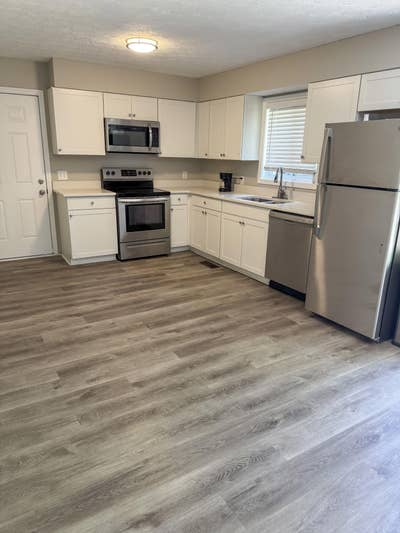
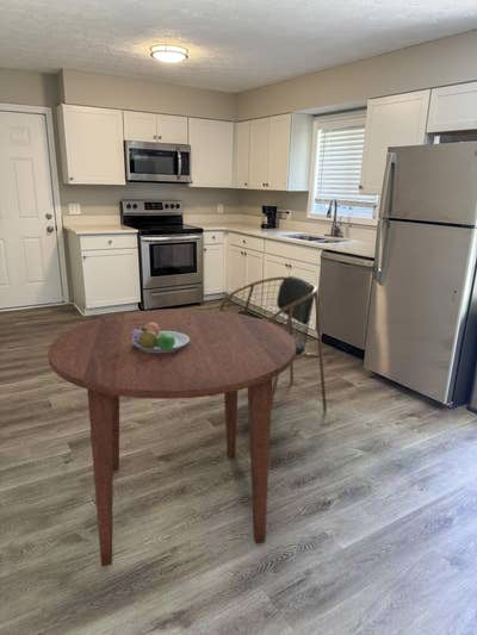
+ dining chair (277, 325)
+ fruit bowl (160, 334)
+ dining table (173, 398)
